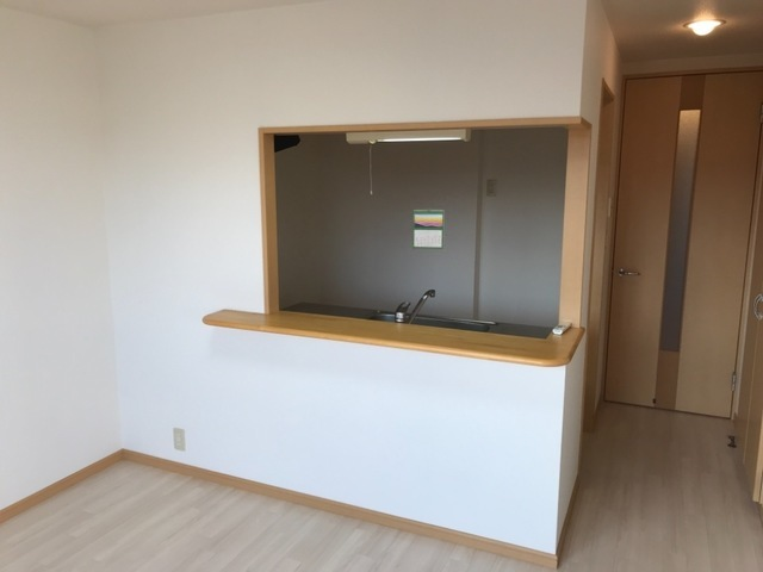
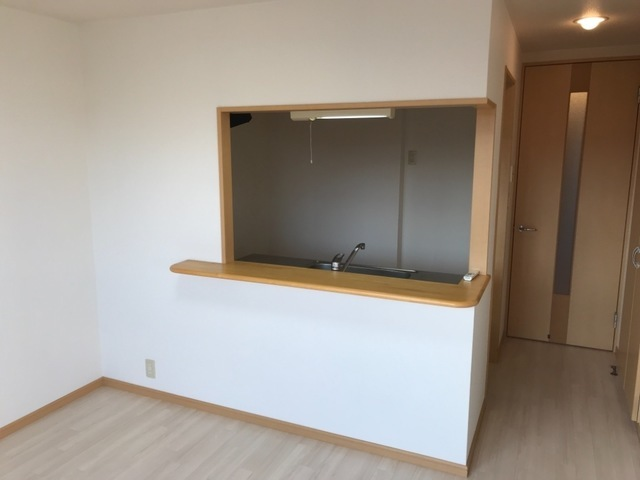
- calendar (428, 229)
